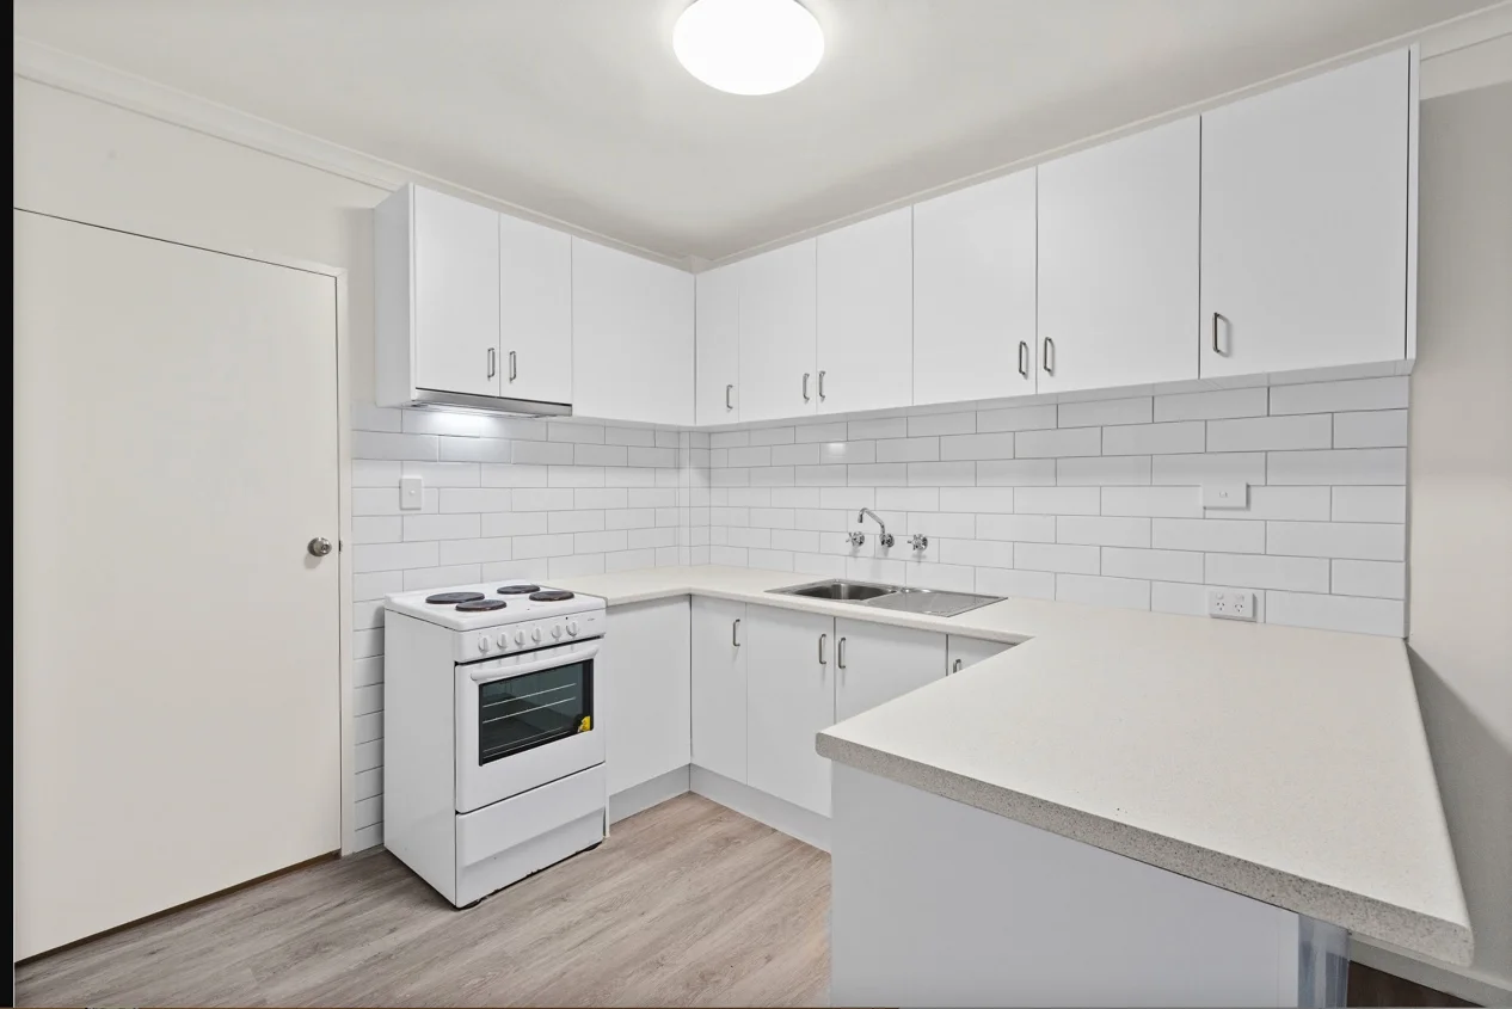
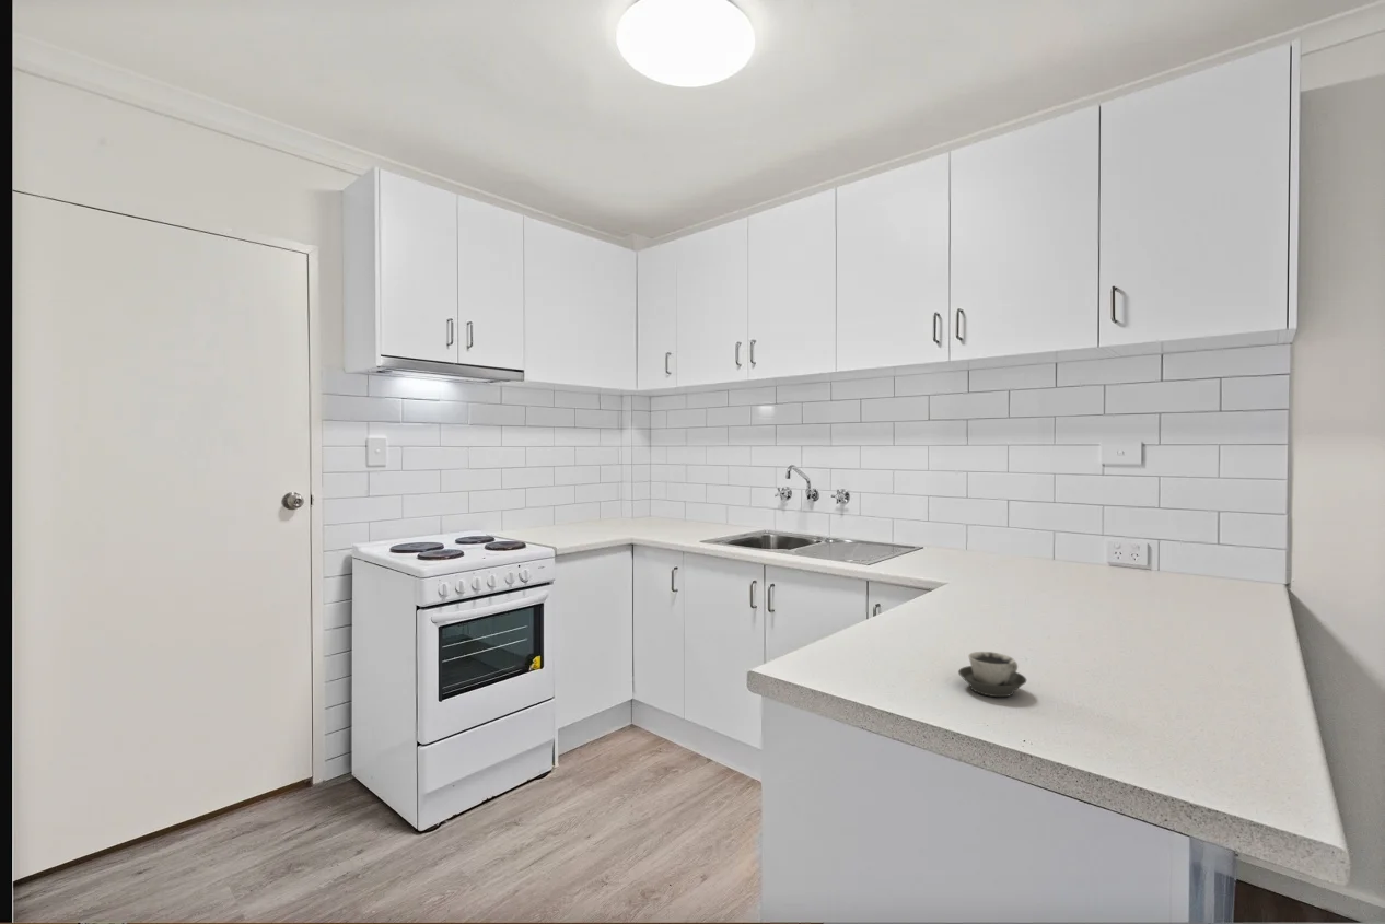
+ cup (991, 674)
